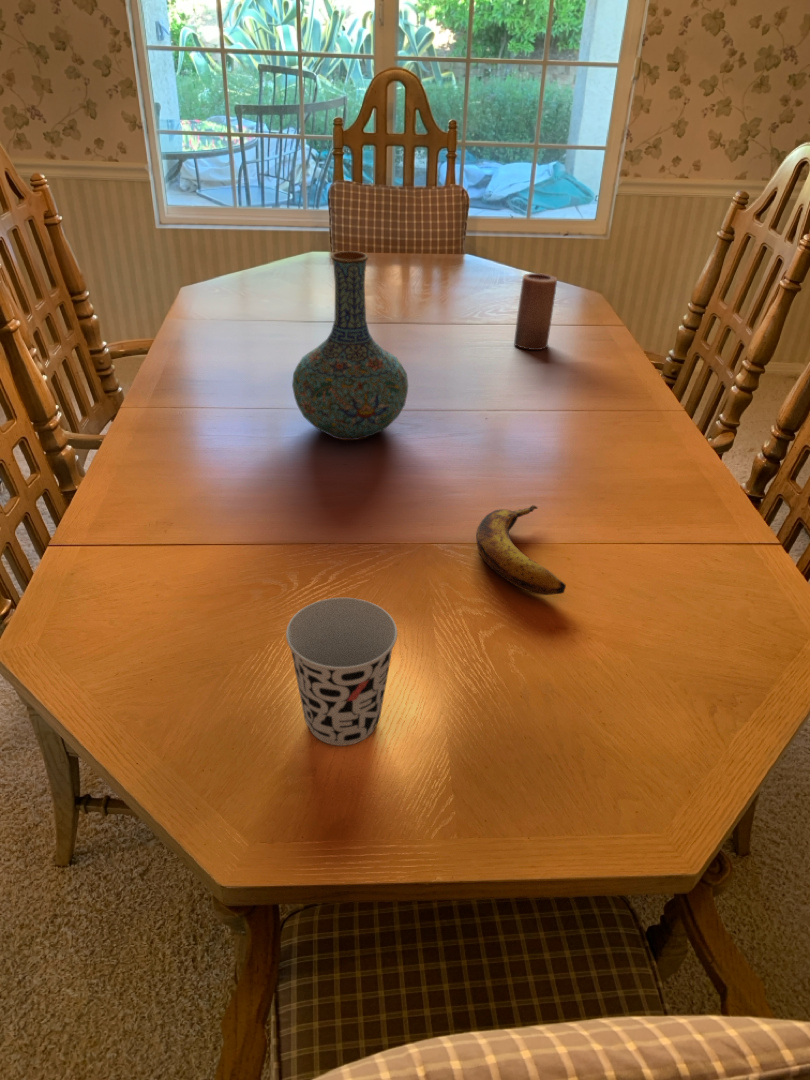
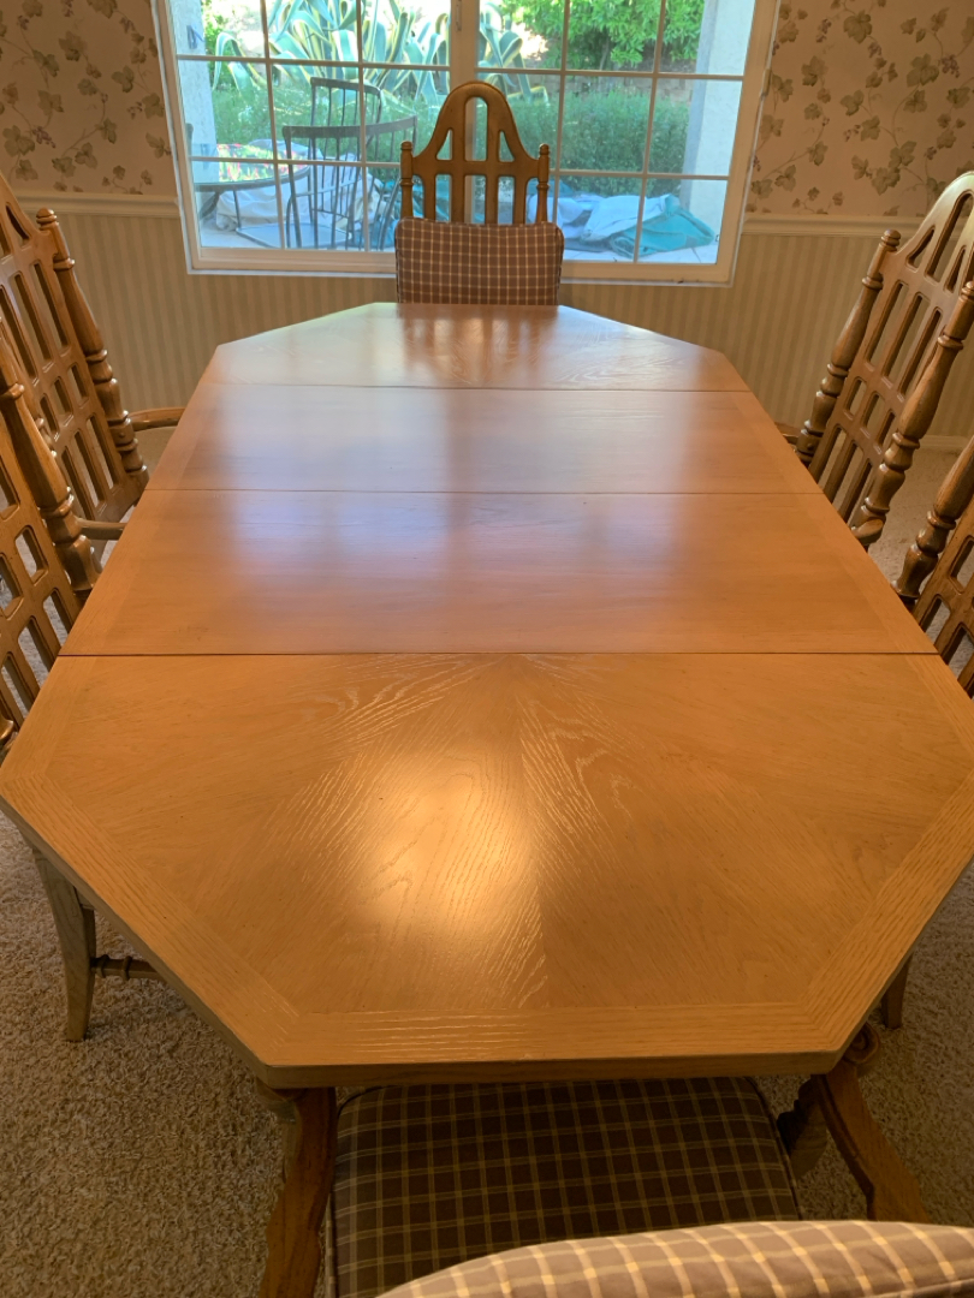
- vase (350, 348)
- banana (518, 550)
- cup (342, 676)
- candle (535, 311)
